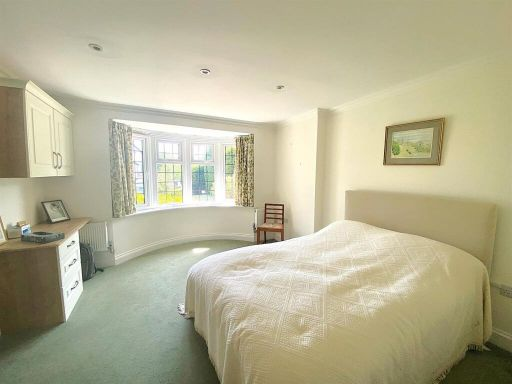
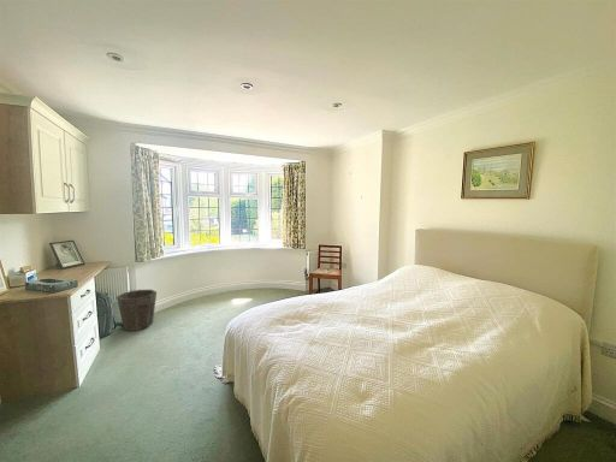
+ waste bin (137, 309)
